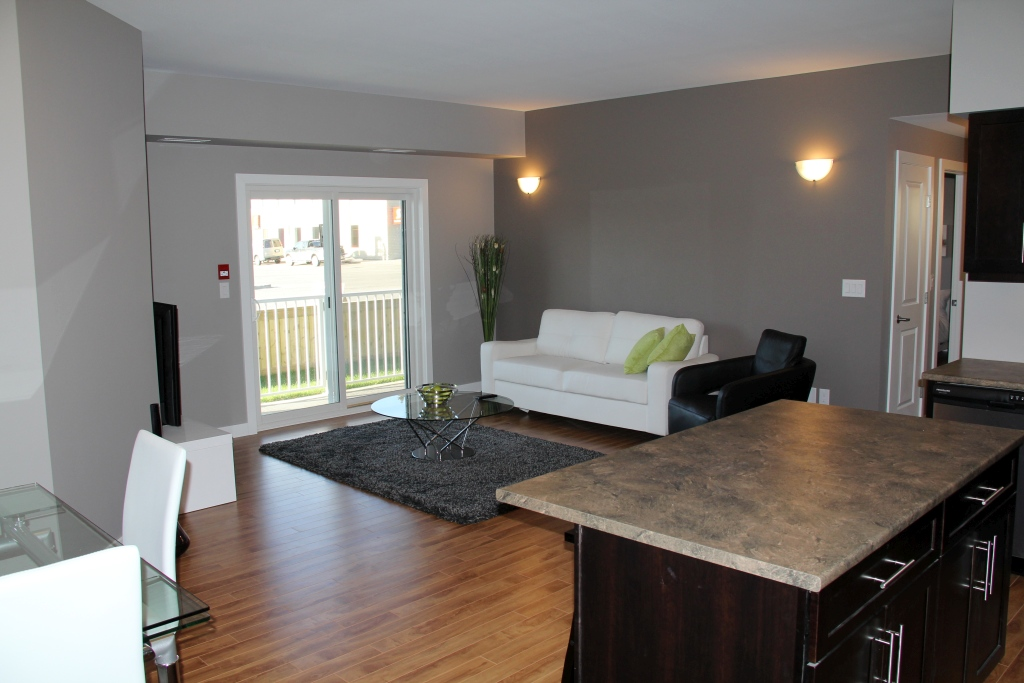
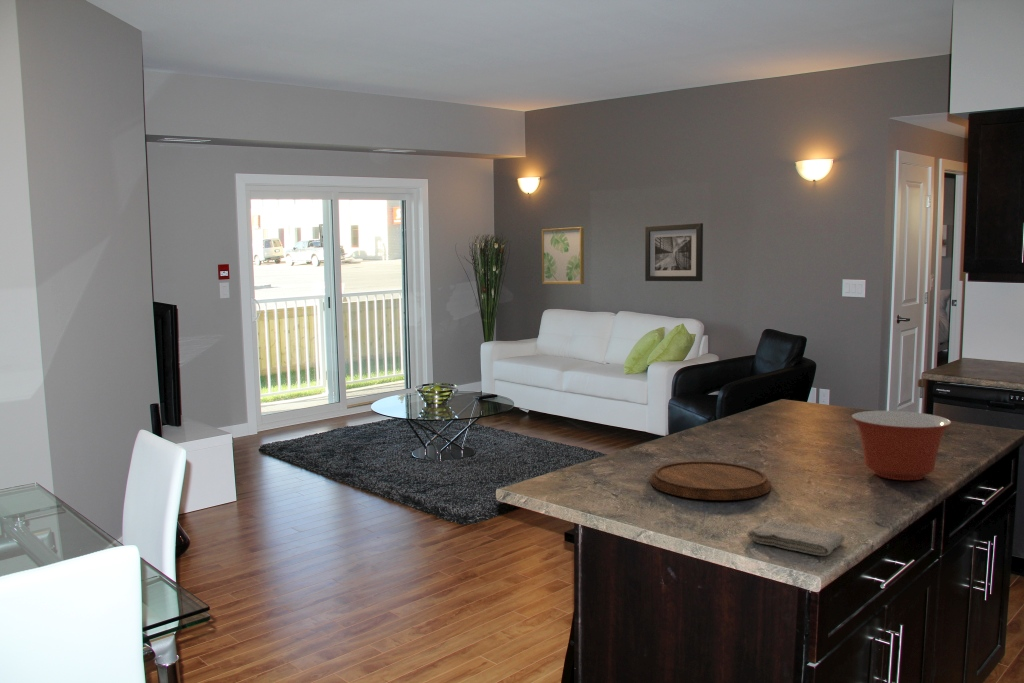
+ wall art (562, 256)
+ cutting board (709, 478)
+ washcloth (795, 535)
+ wall art (673, 253)
+ mixing bowl (899, 446)
